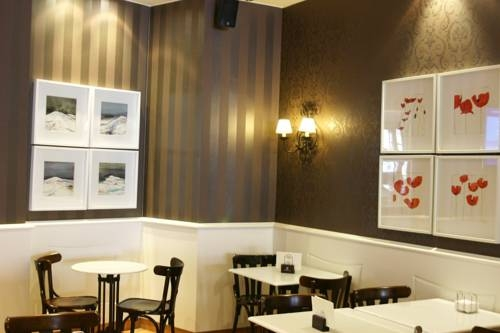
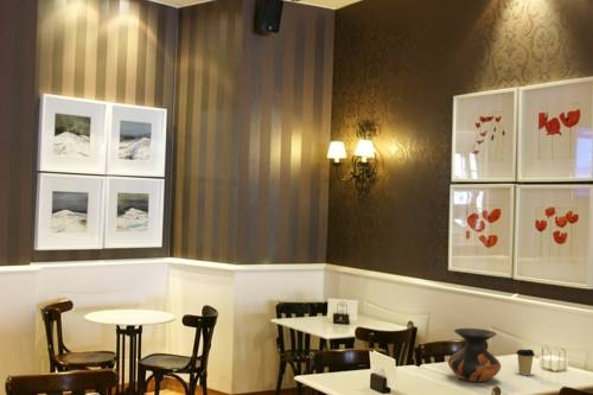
+ coffee cup (524, 362)
+ vase (474, 355)
